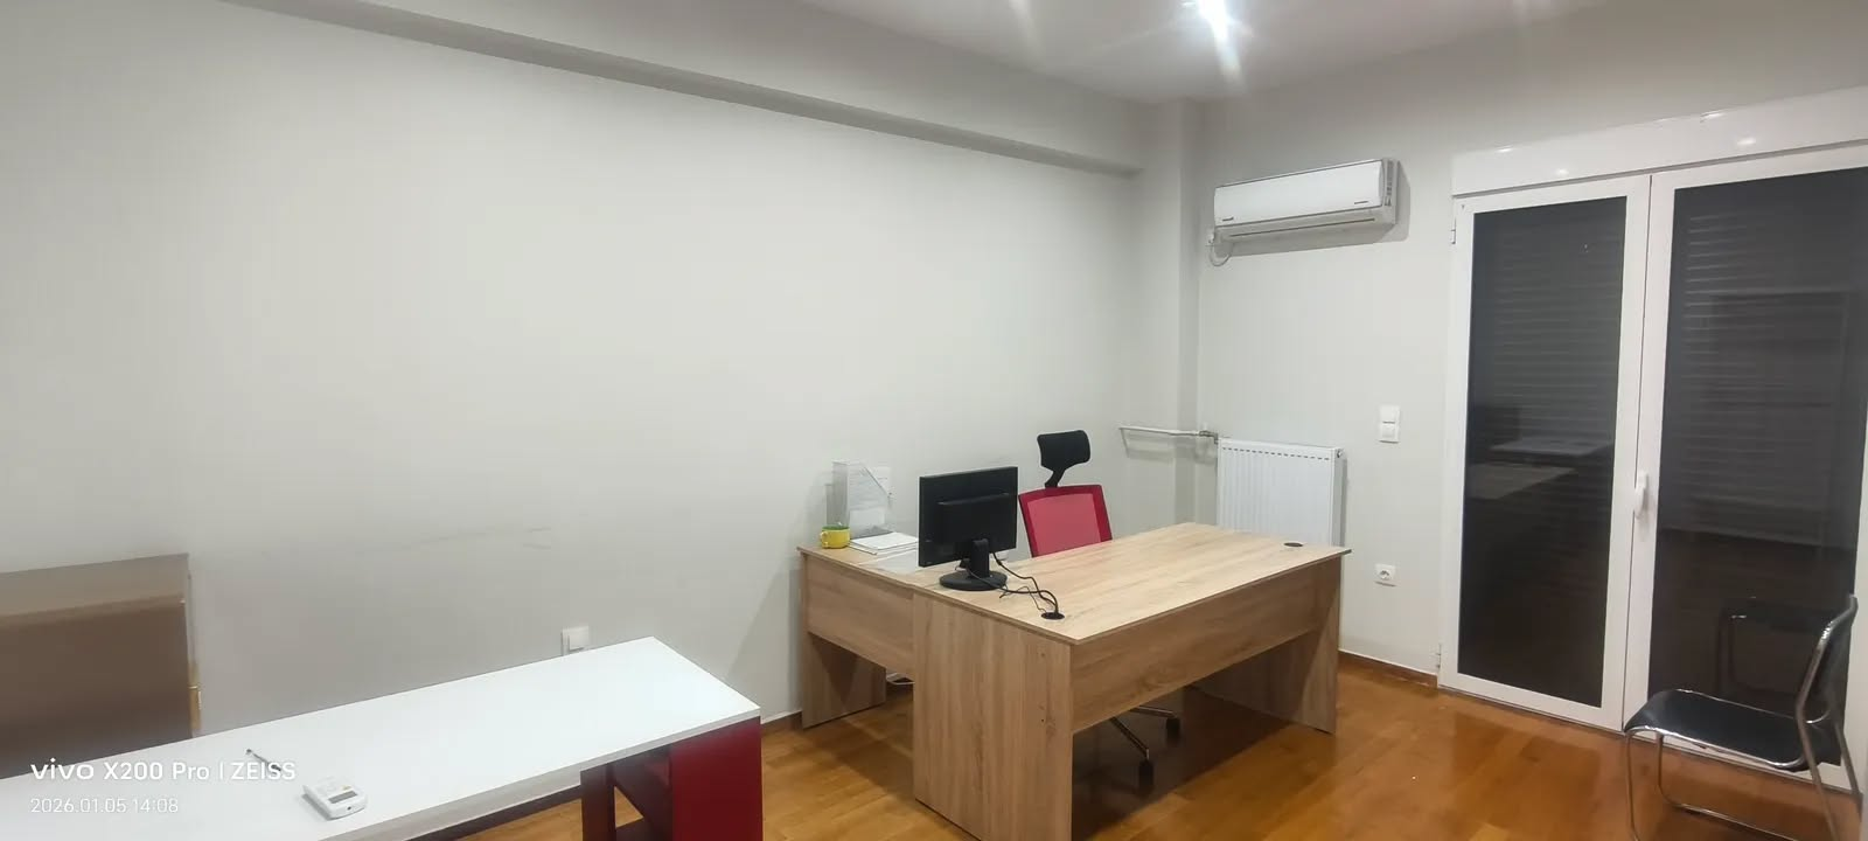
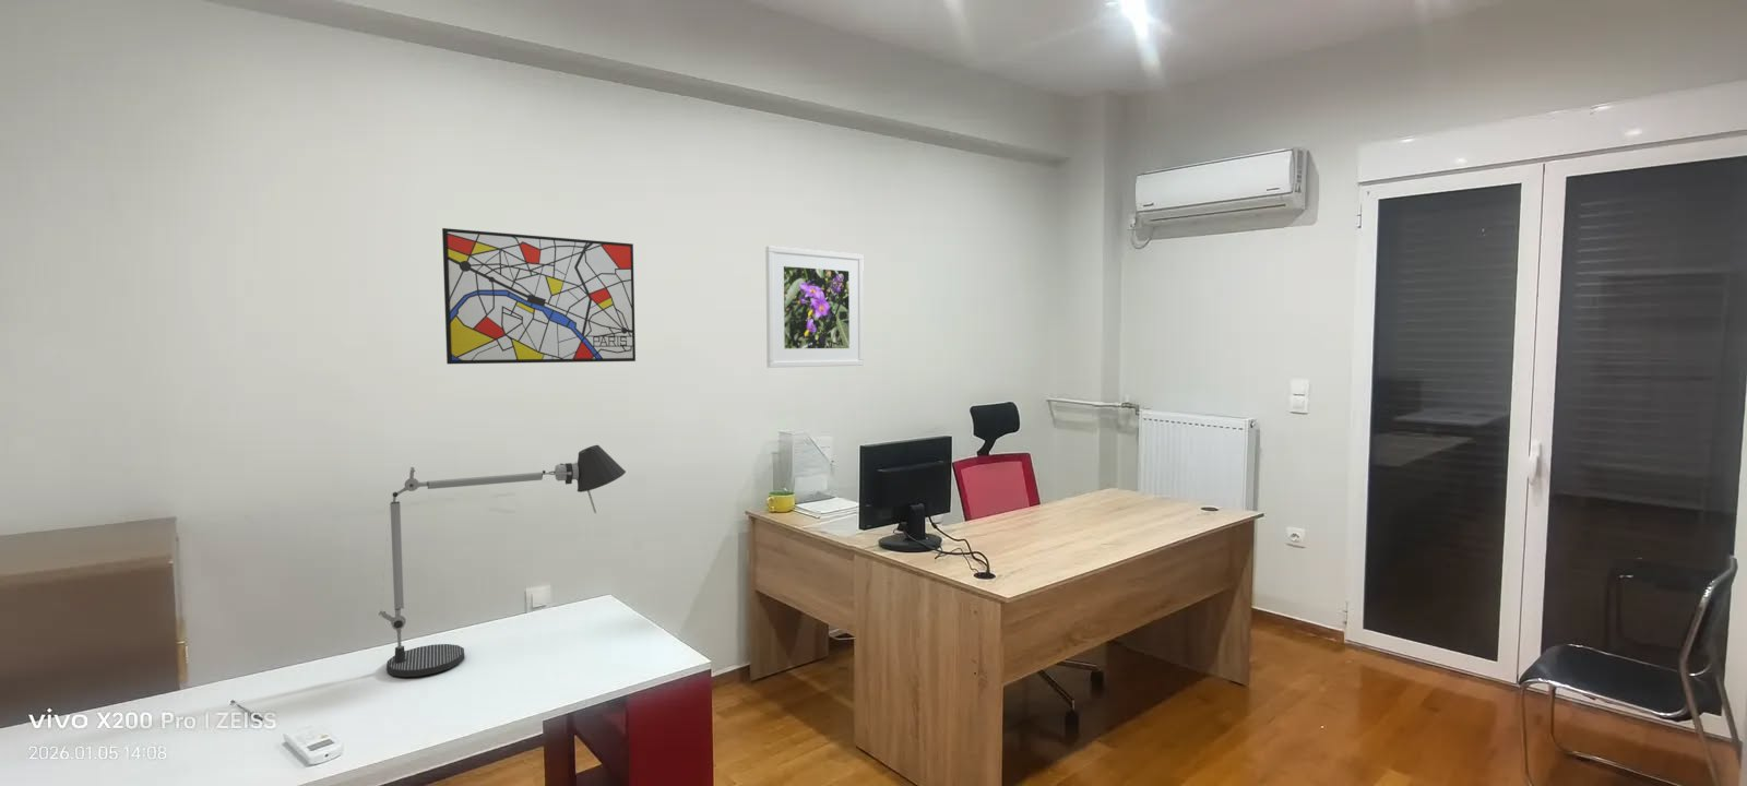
+ desk lamp (502, 482)
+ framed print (817, 308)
+ wall art (546, 299)
